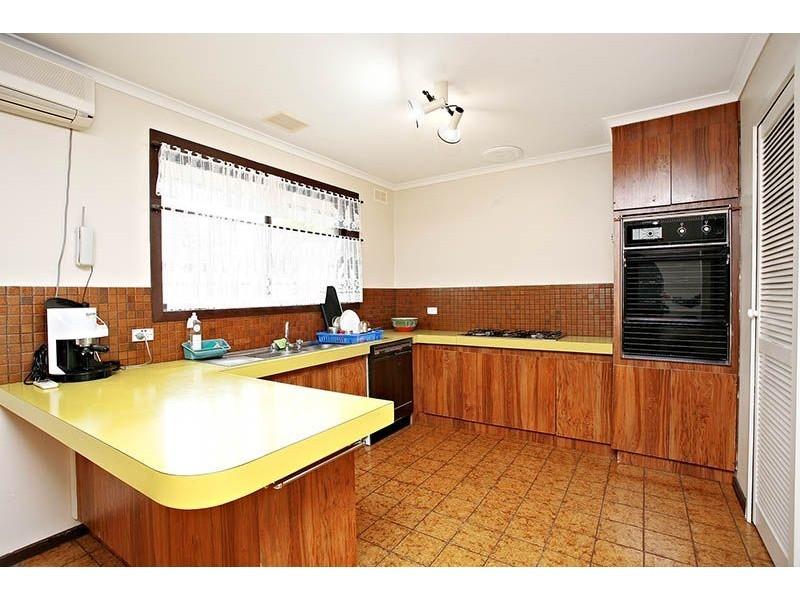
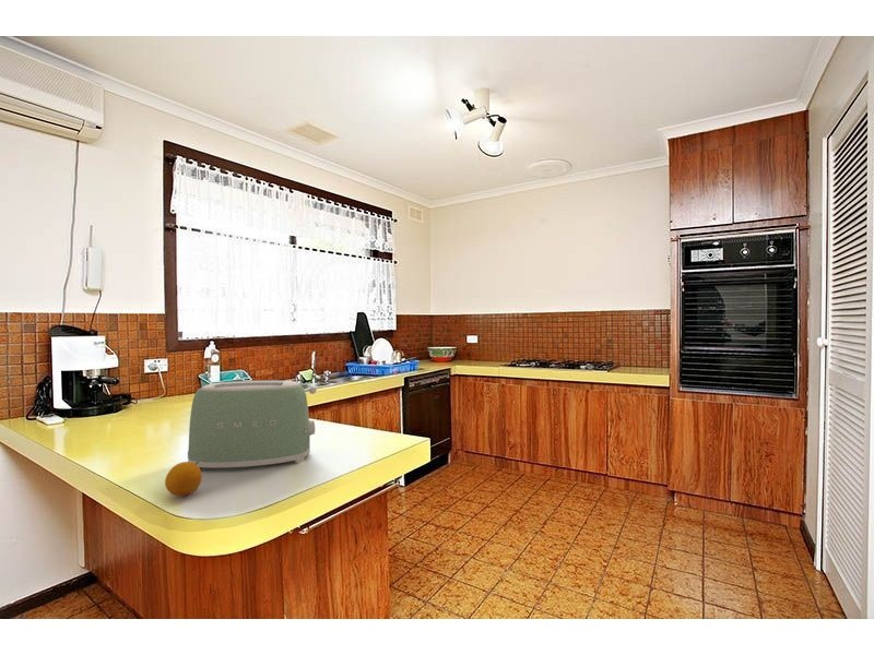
+ toaster (251, 420)
+ fruit (184, 478)
